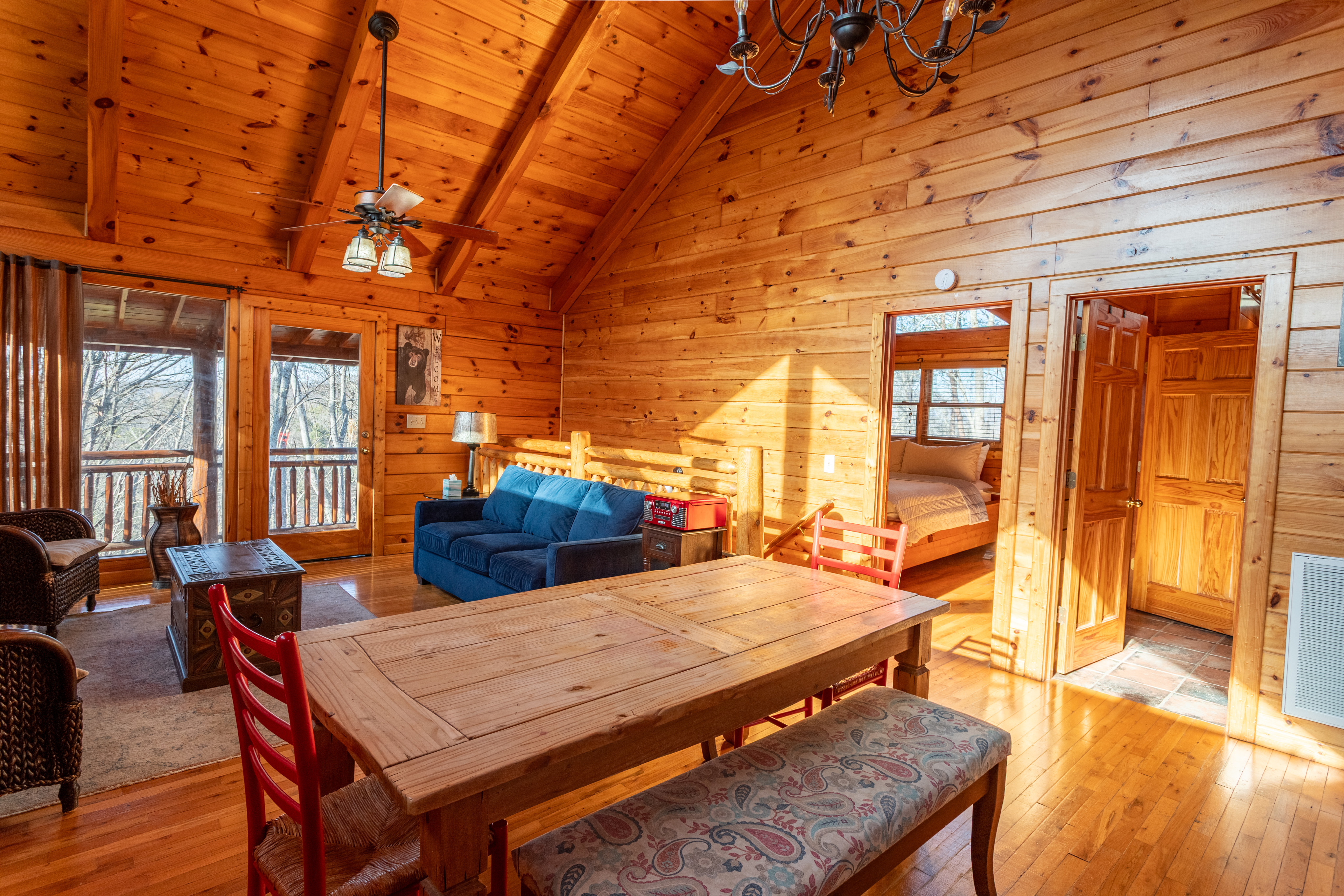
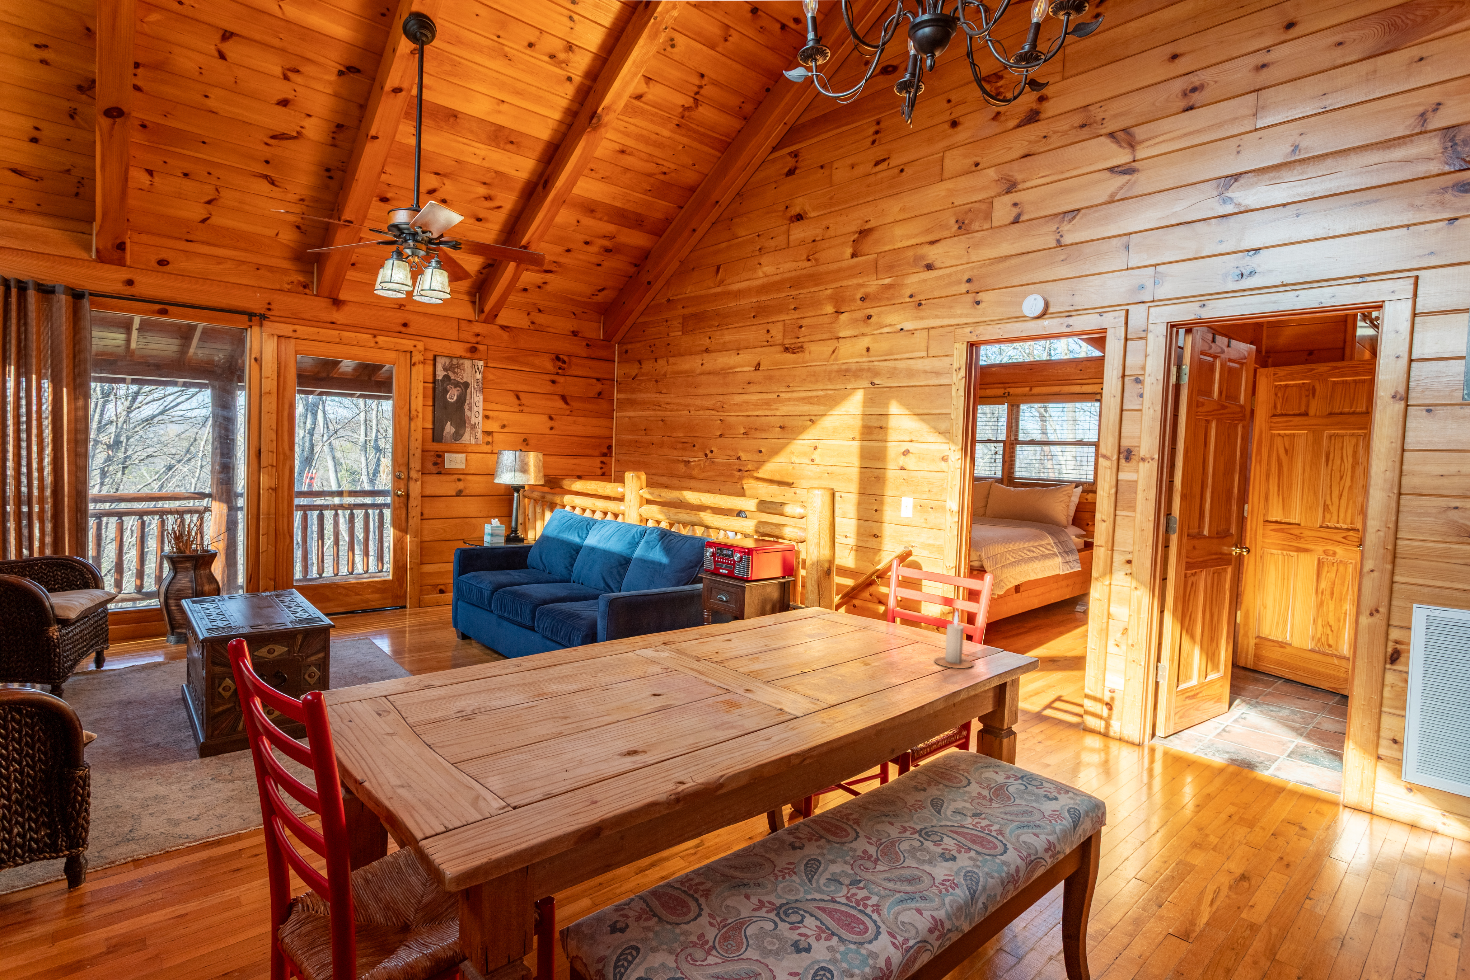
+ candle (955, 637)
